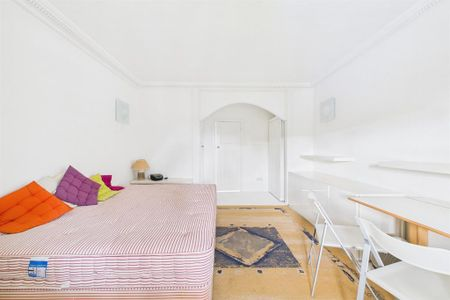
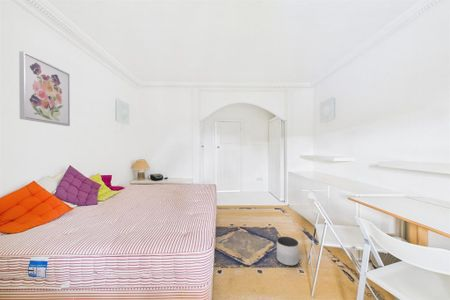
+ wall art (47, 93)
+ planter (287, 250)
